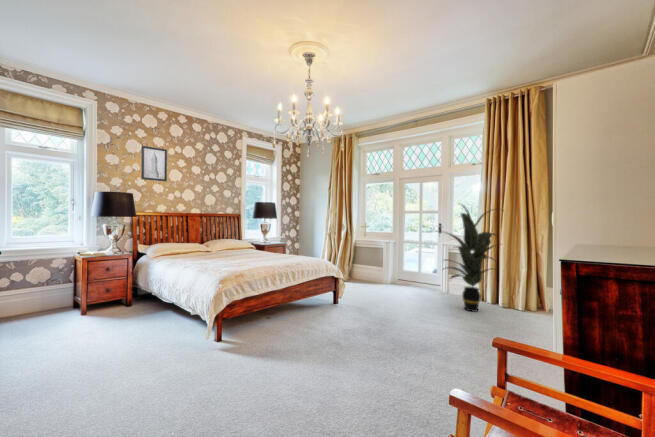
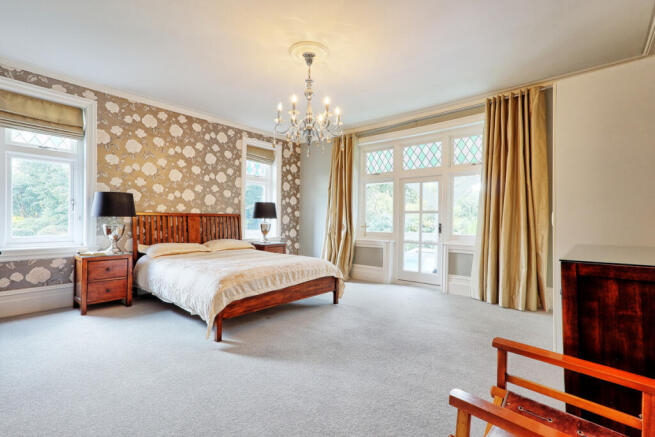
- wall art (154, 164)
- indoor plant (469, 255)
